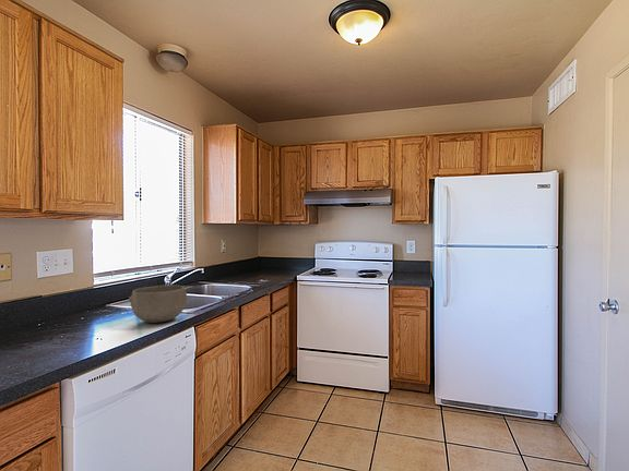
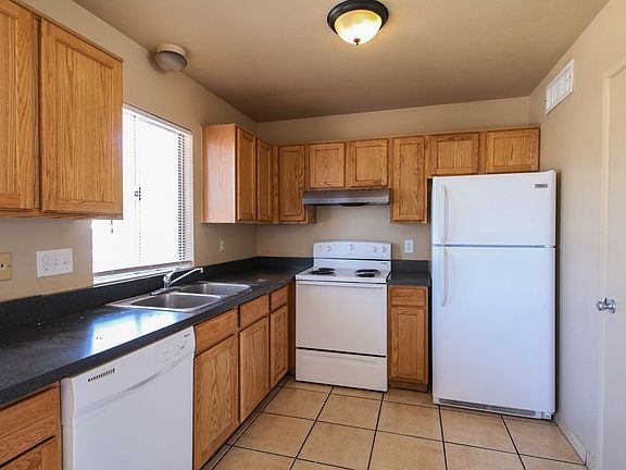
- bowl (158, 304)
